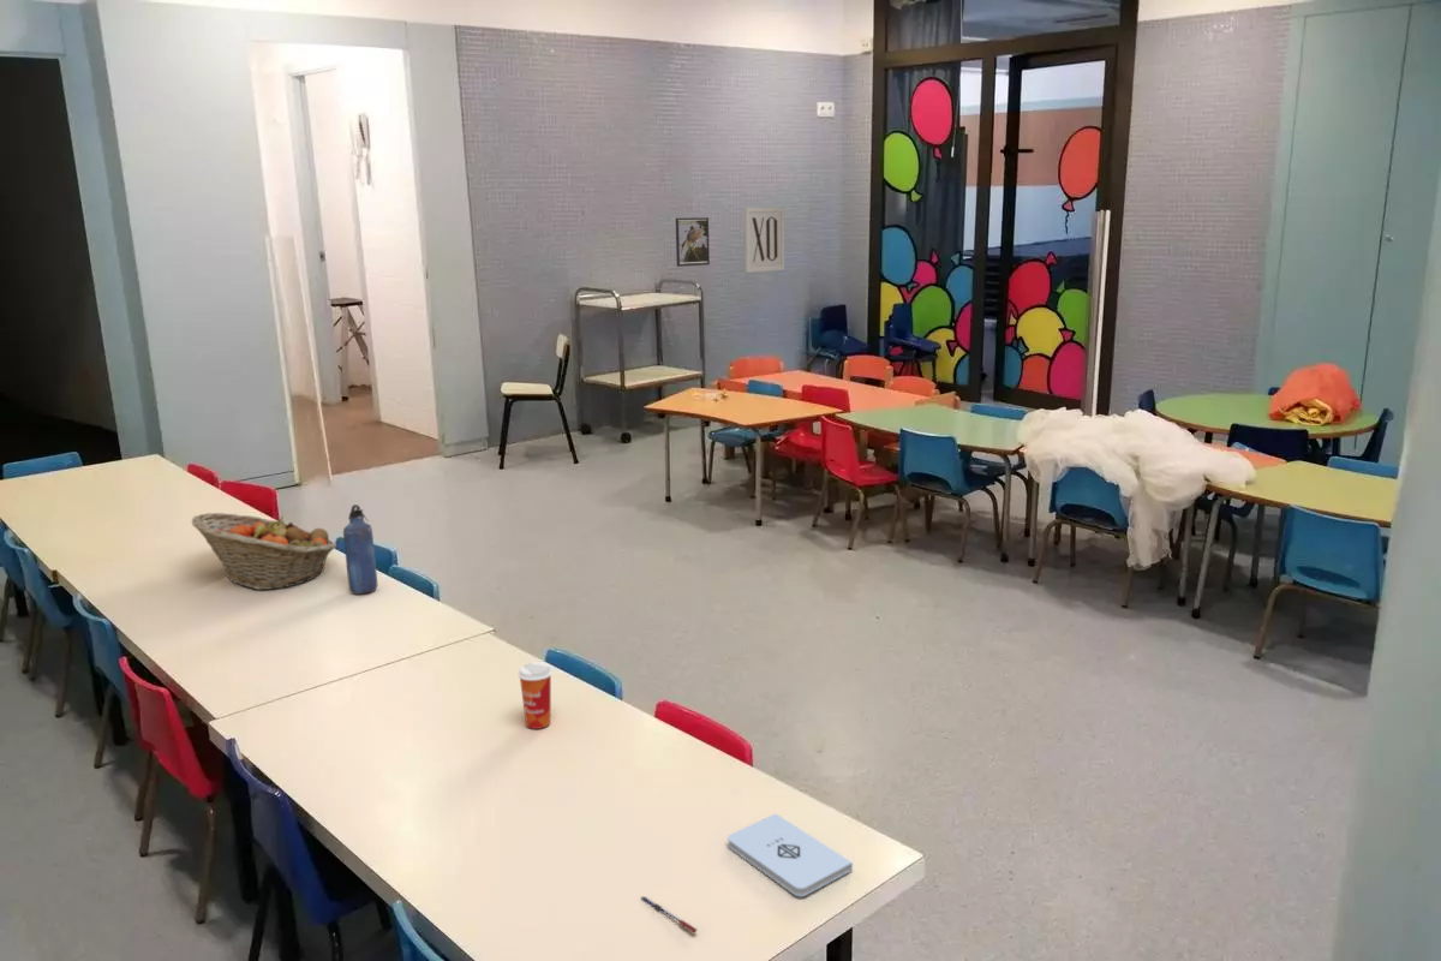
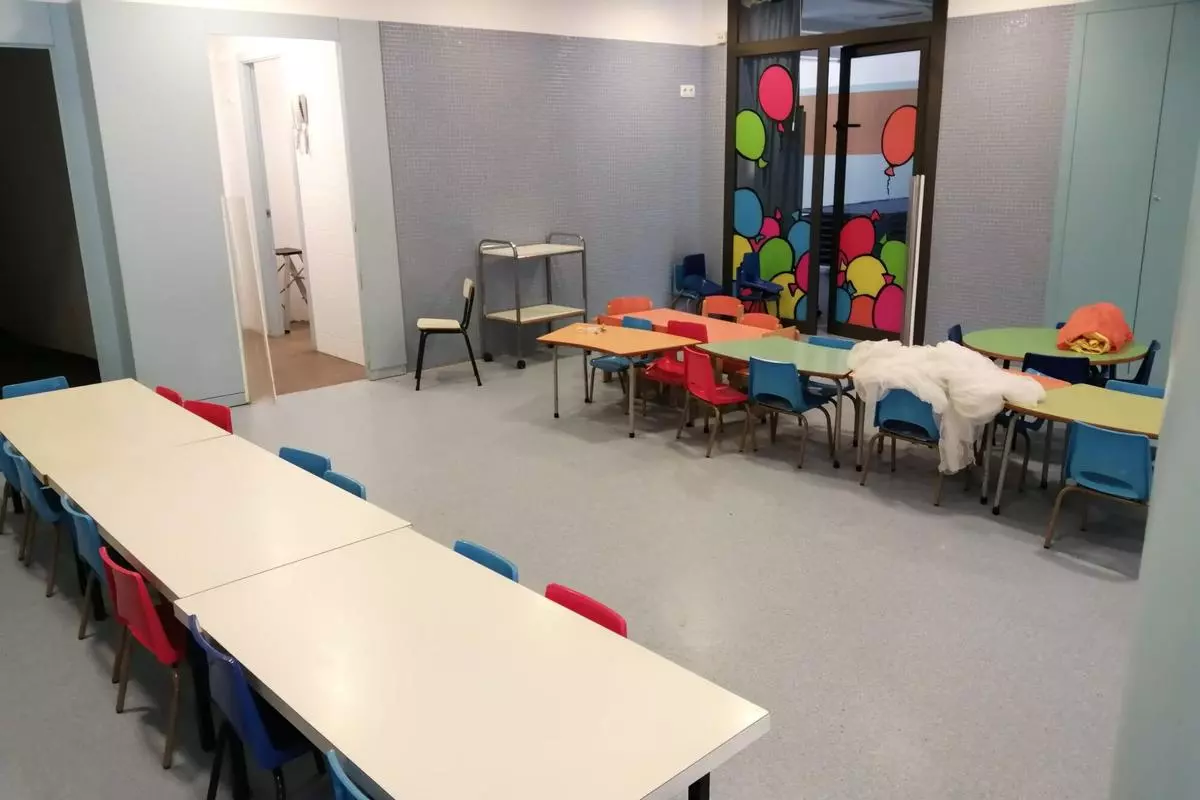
- wall art (765, 239)
- fruit basket (265, 543)
- water bottle (359, 548)
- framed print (692, 241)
- paper cup (537, 696)
- pen (668, 913)
- notepad (787, 853)
